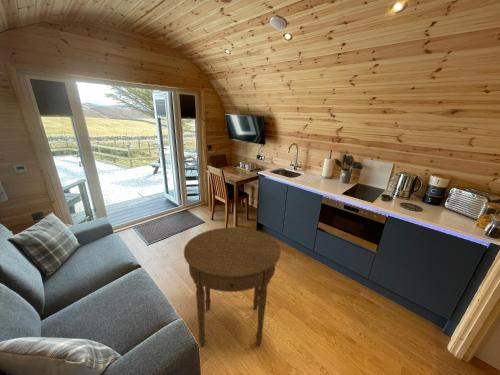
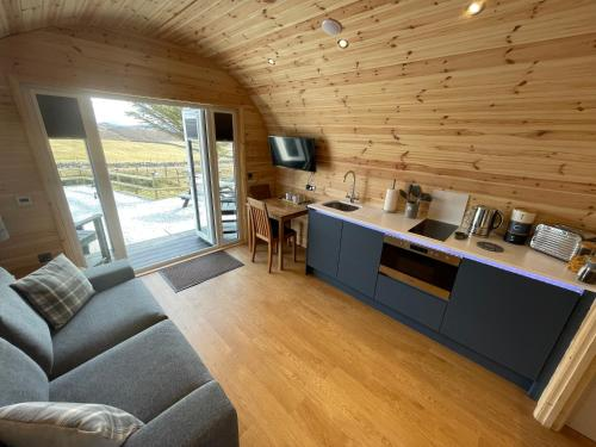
- side table (232, 288)
